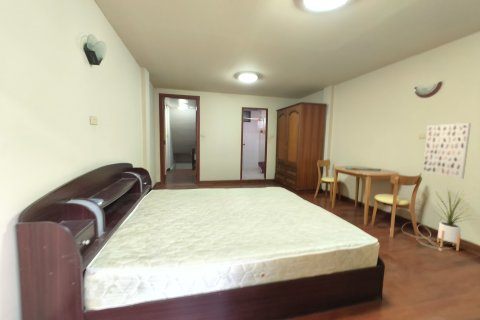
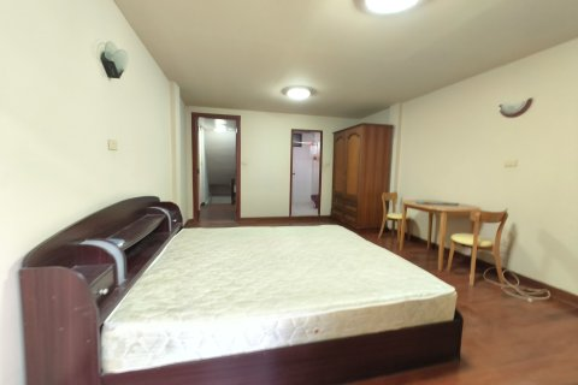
- wall art (444, 150)
- house plant (452, 217)
